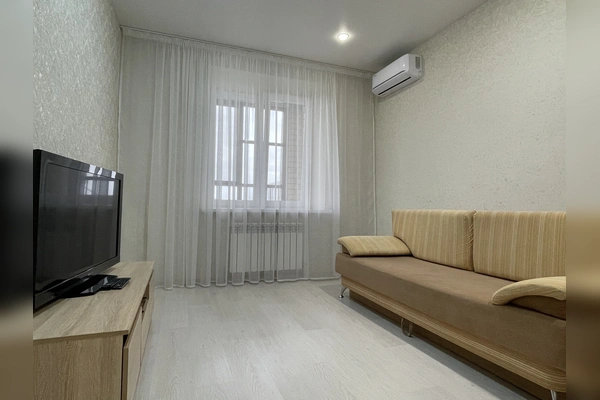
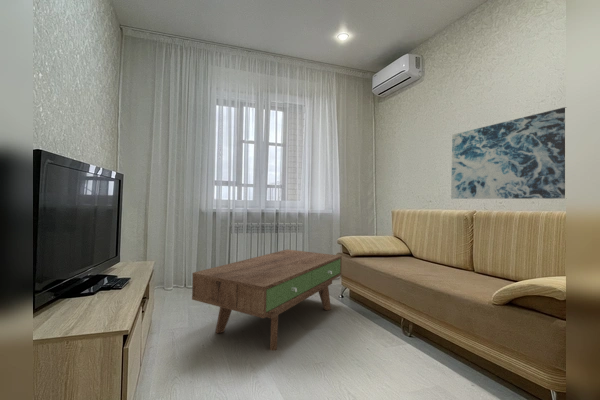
+ coffee table (280, 291)
+ wall art (499, 161)
